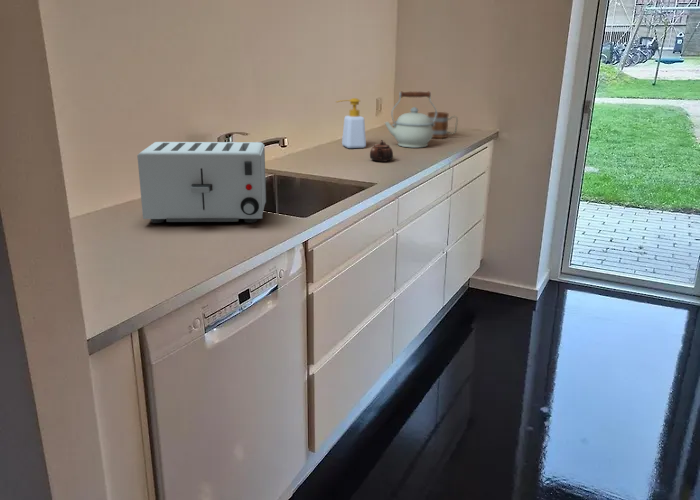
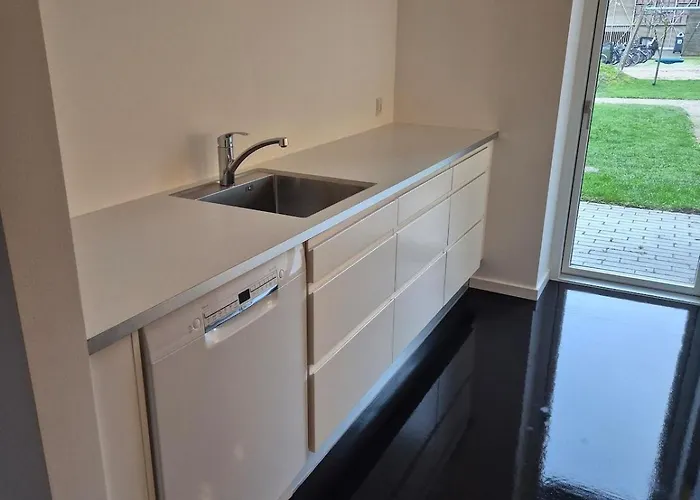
- teapot (381, 149)
- mug (442, 125)
- kettle (410, 118)
- soap bottle (349, 122)
- toaster (205, 183)
